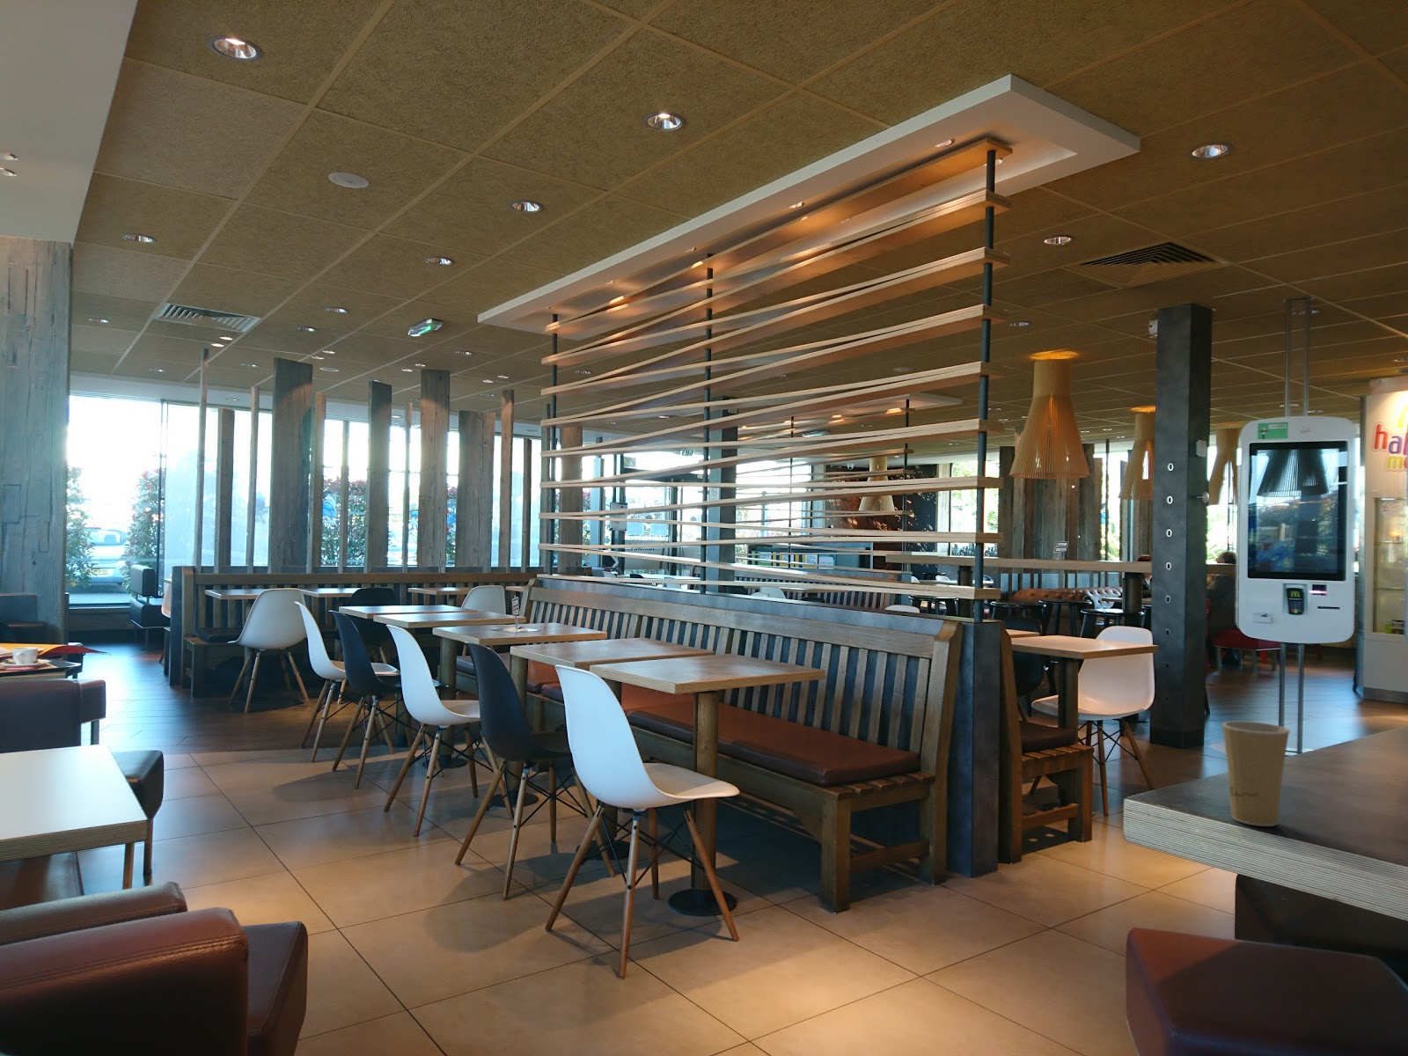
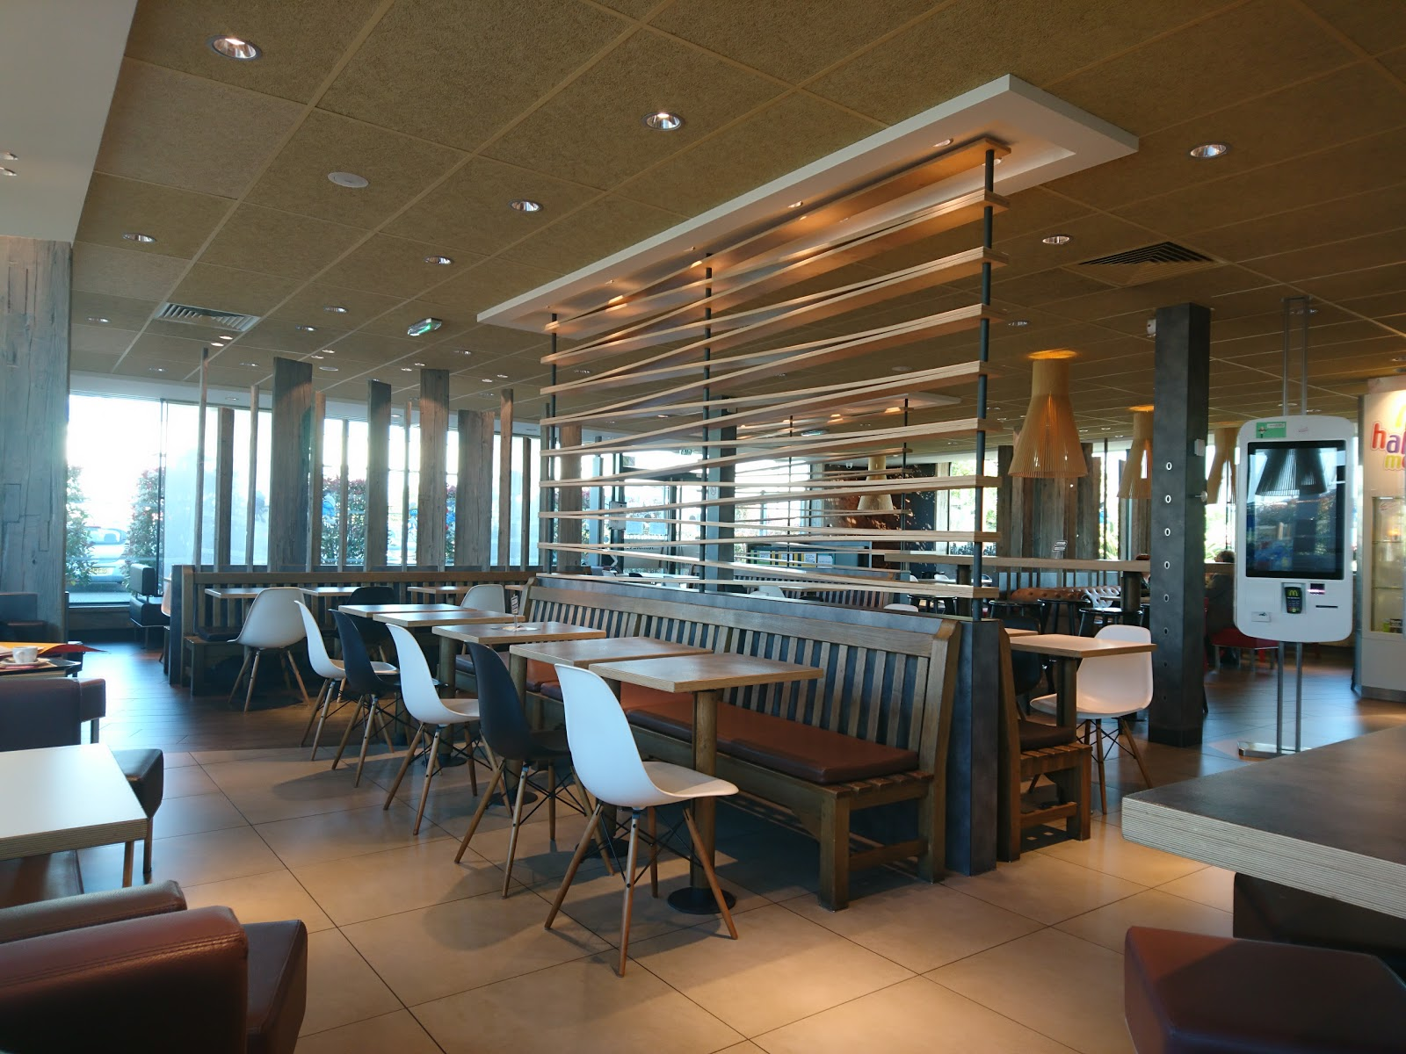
- paper cup (1255, 773)
